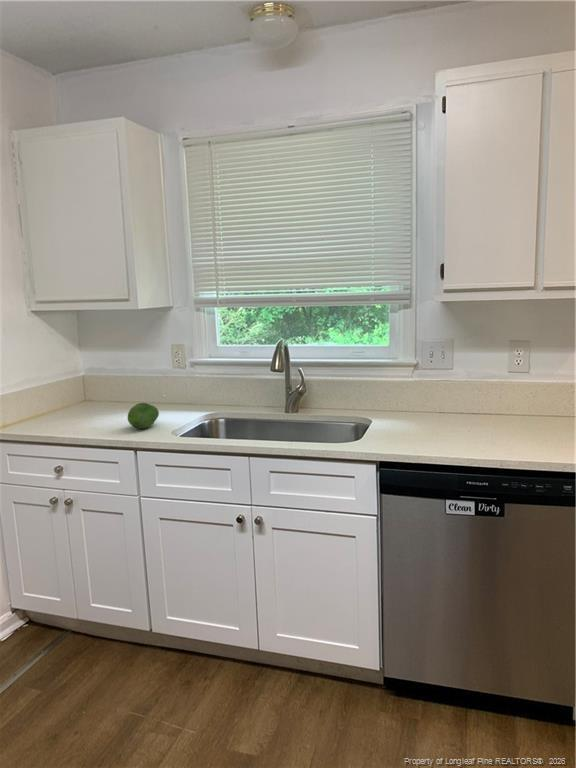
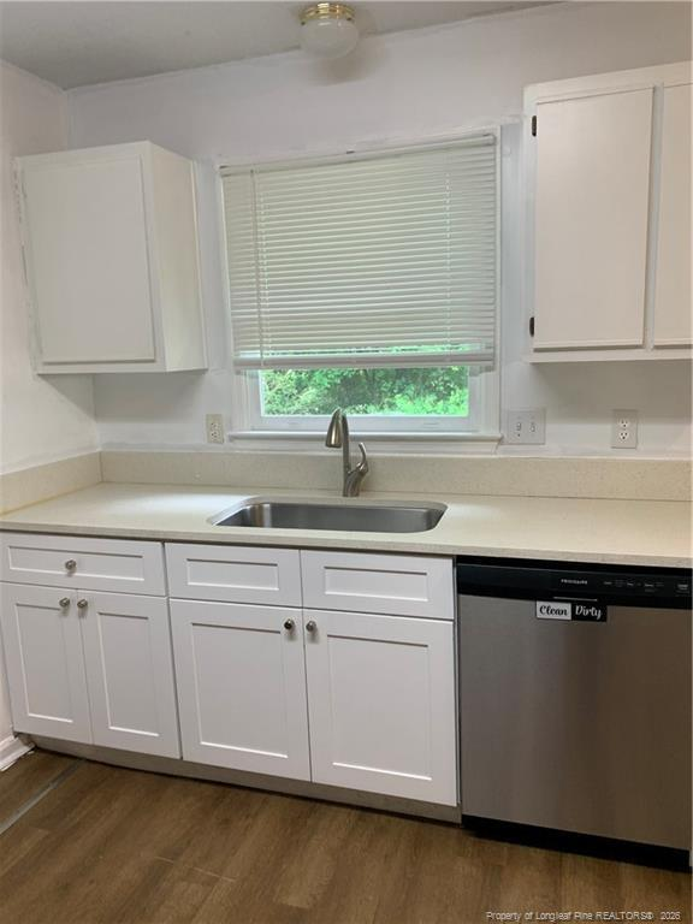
- fruit (144, 414)
